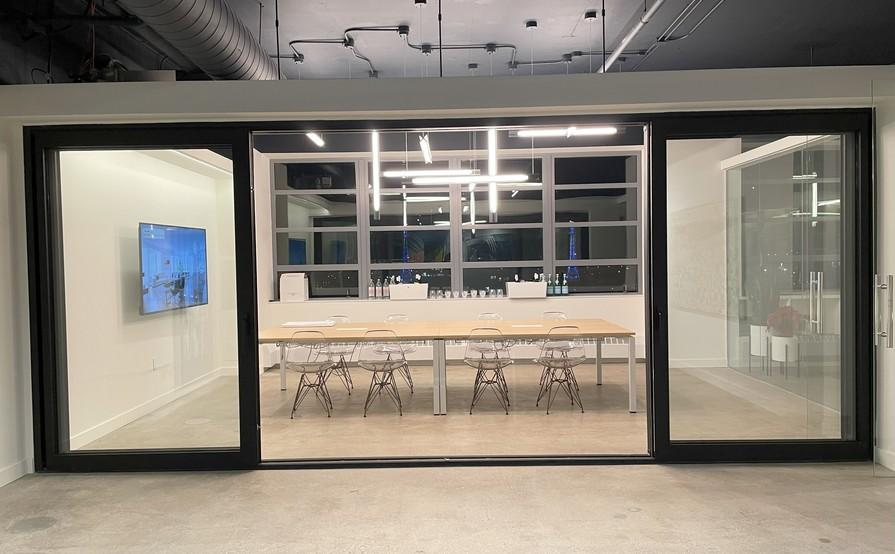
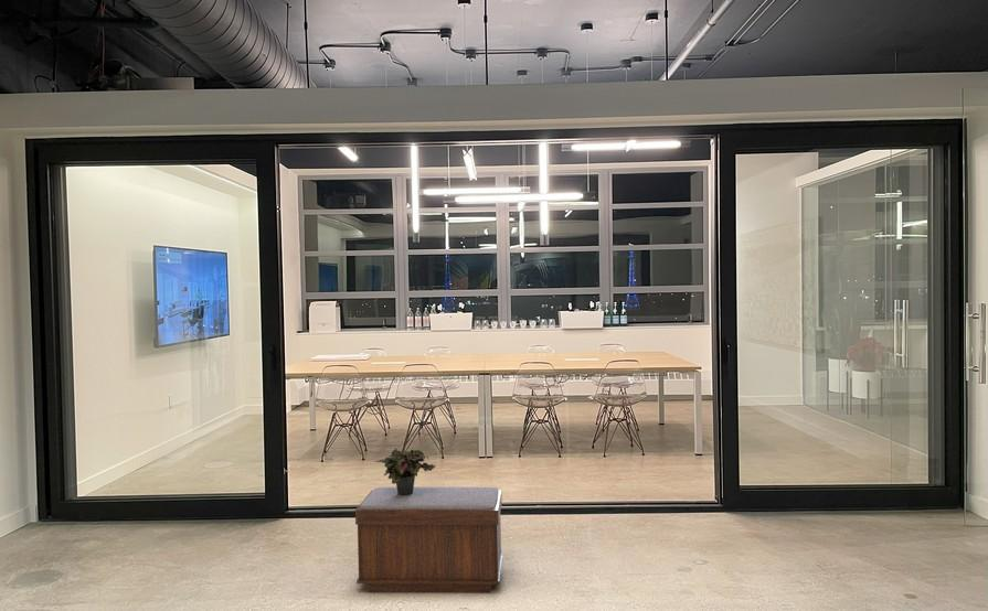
+ potted plant (404, 472)
+ bench (432, 536)
